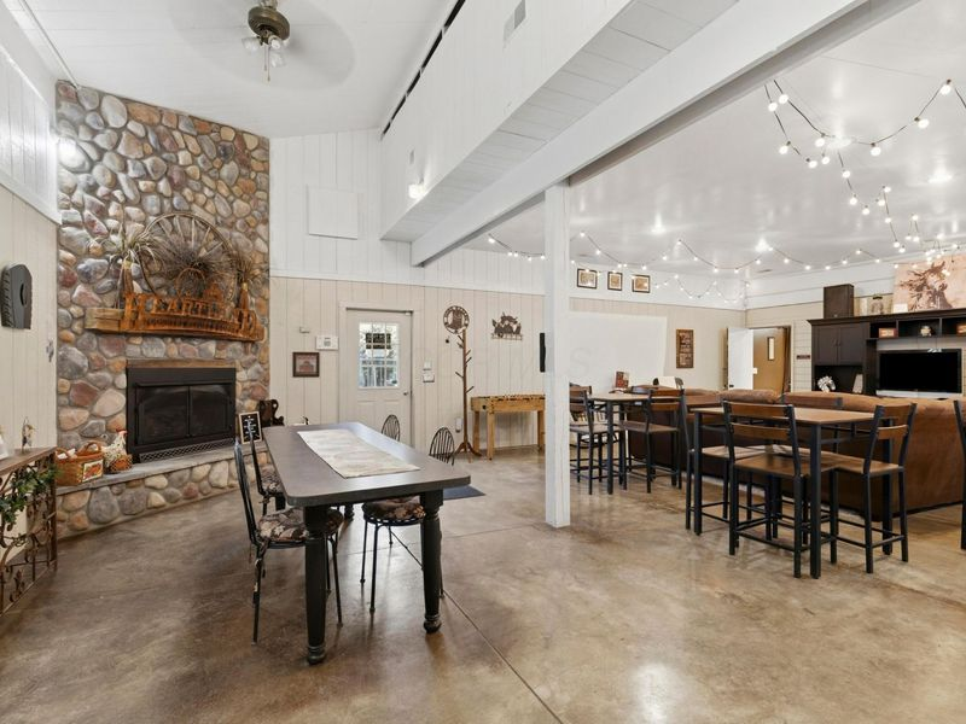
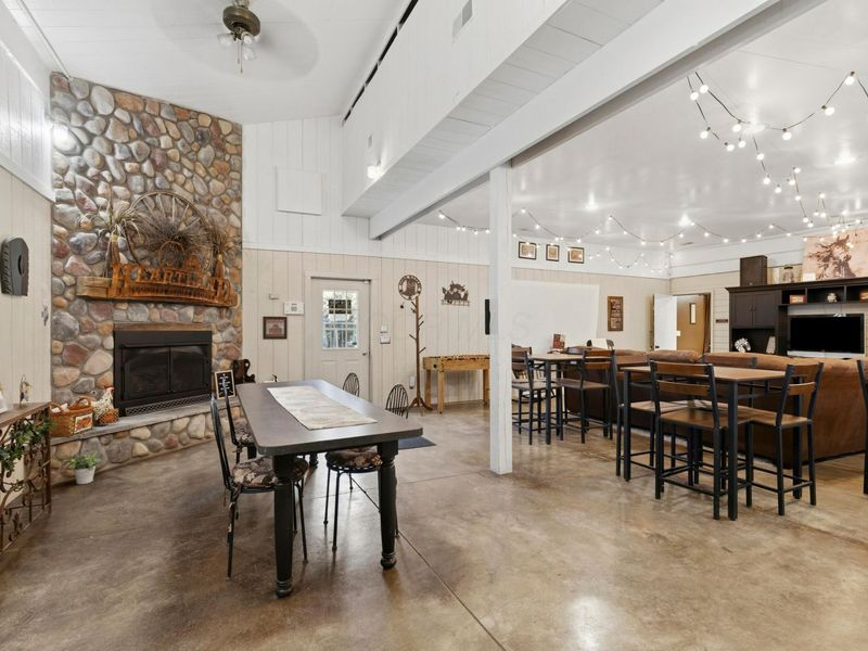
+ potted plant (82, 468)
